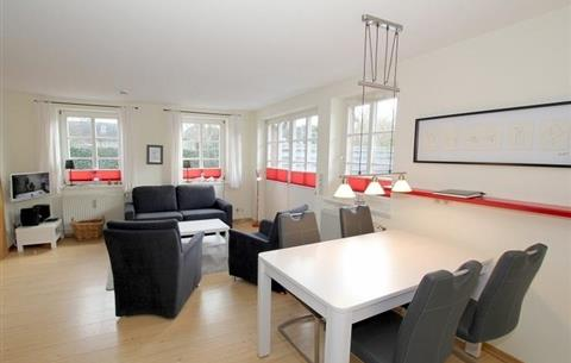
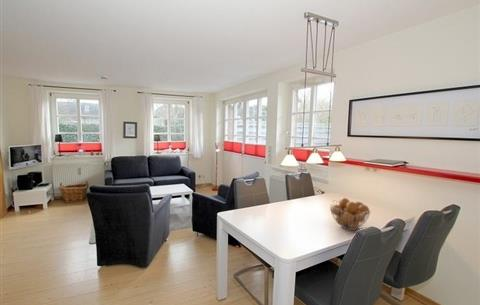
+ fruit basket (349, 213)
